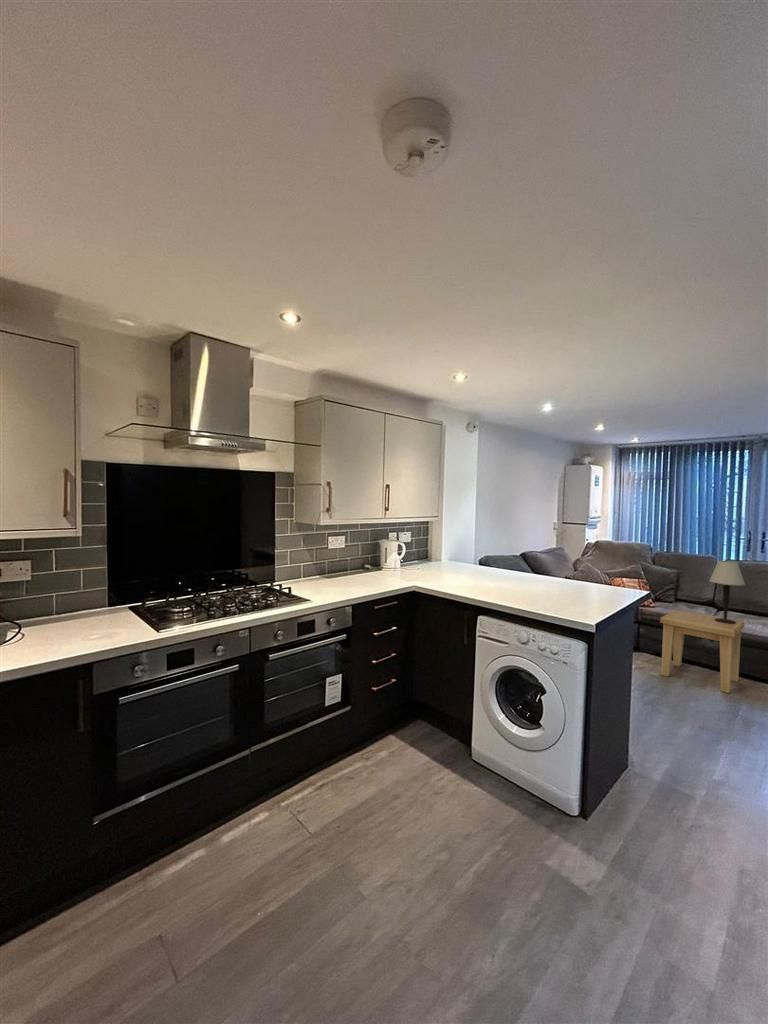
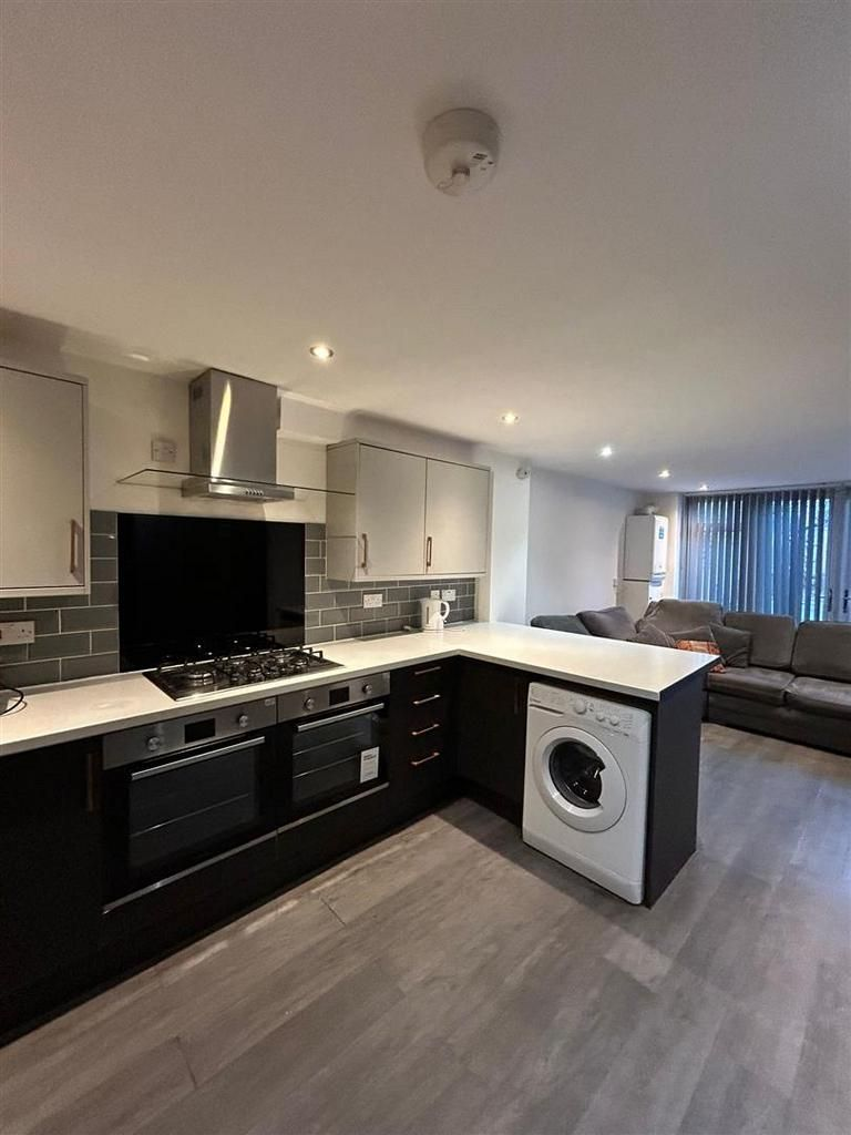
- table lamp (726, 591)
- side table (702, 637)
